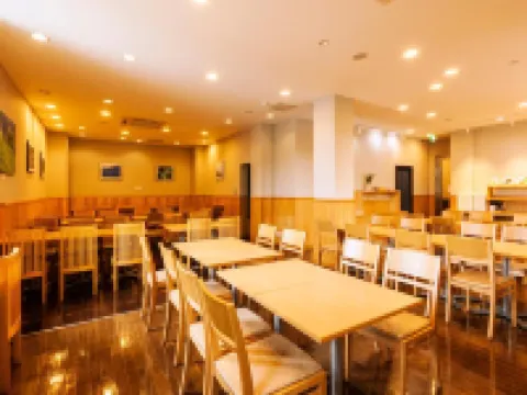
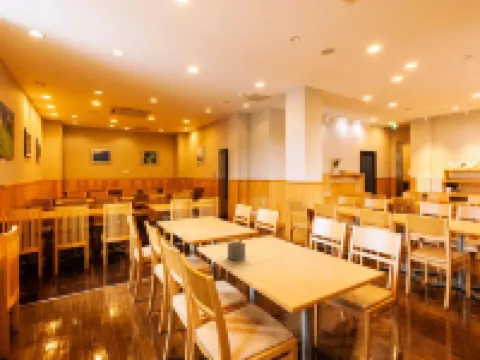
+ napkin holder (236, 248)
